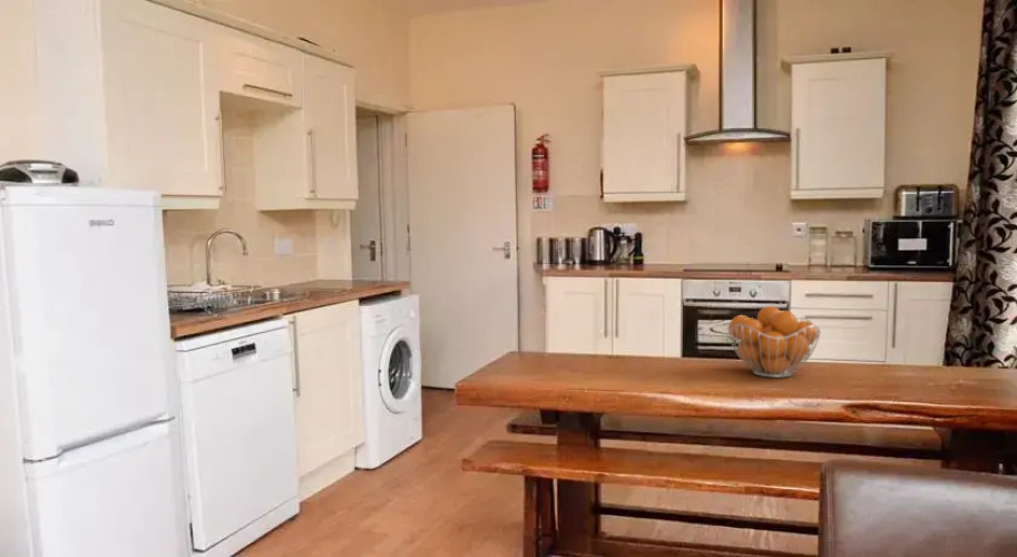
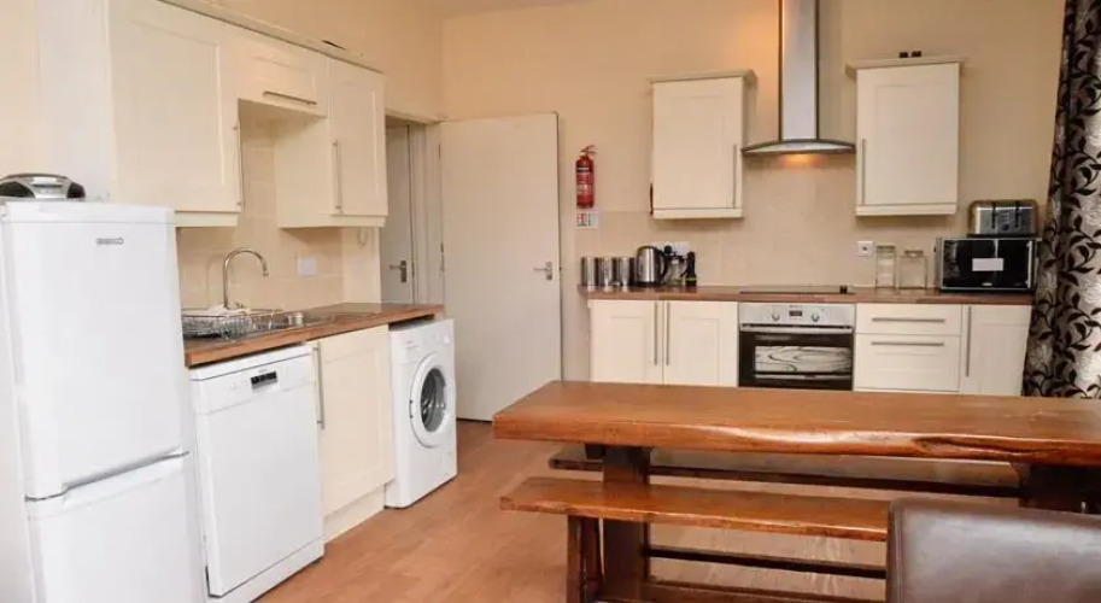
- fruit basket (772, 341)
